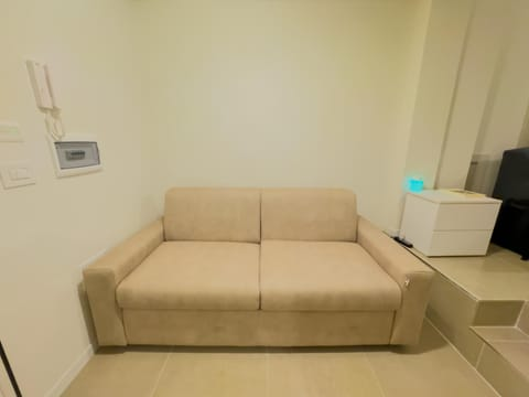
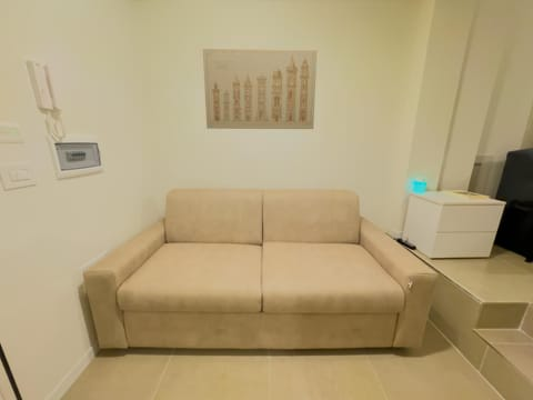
+ wall art (260, 90)
